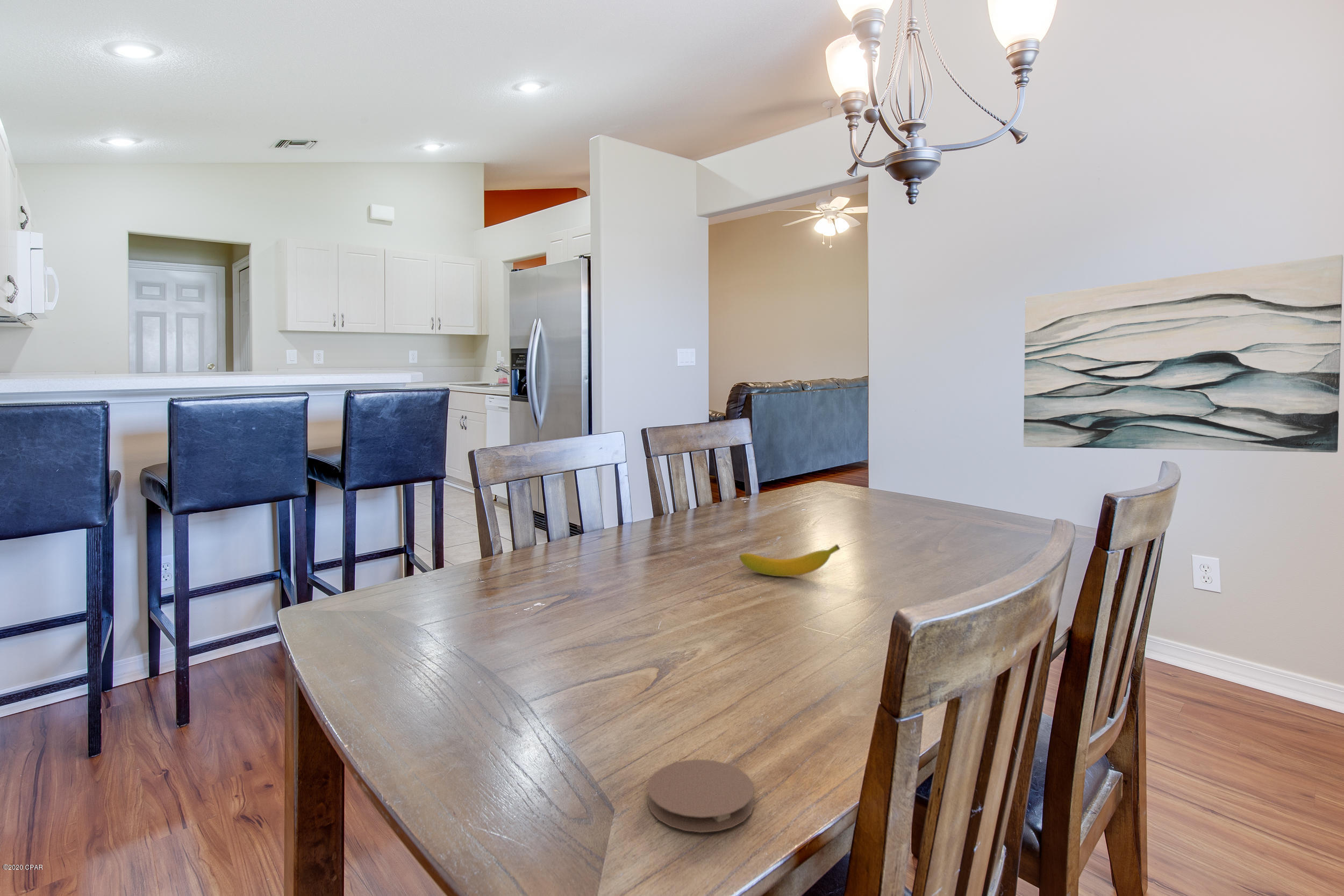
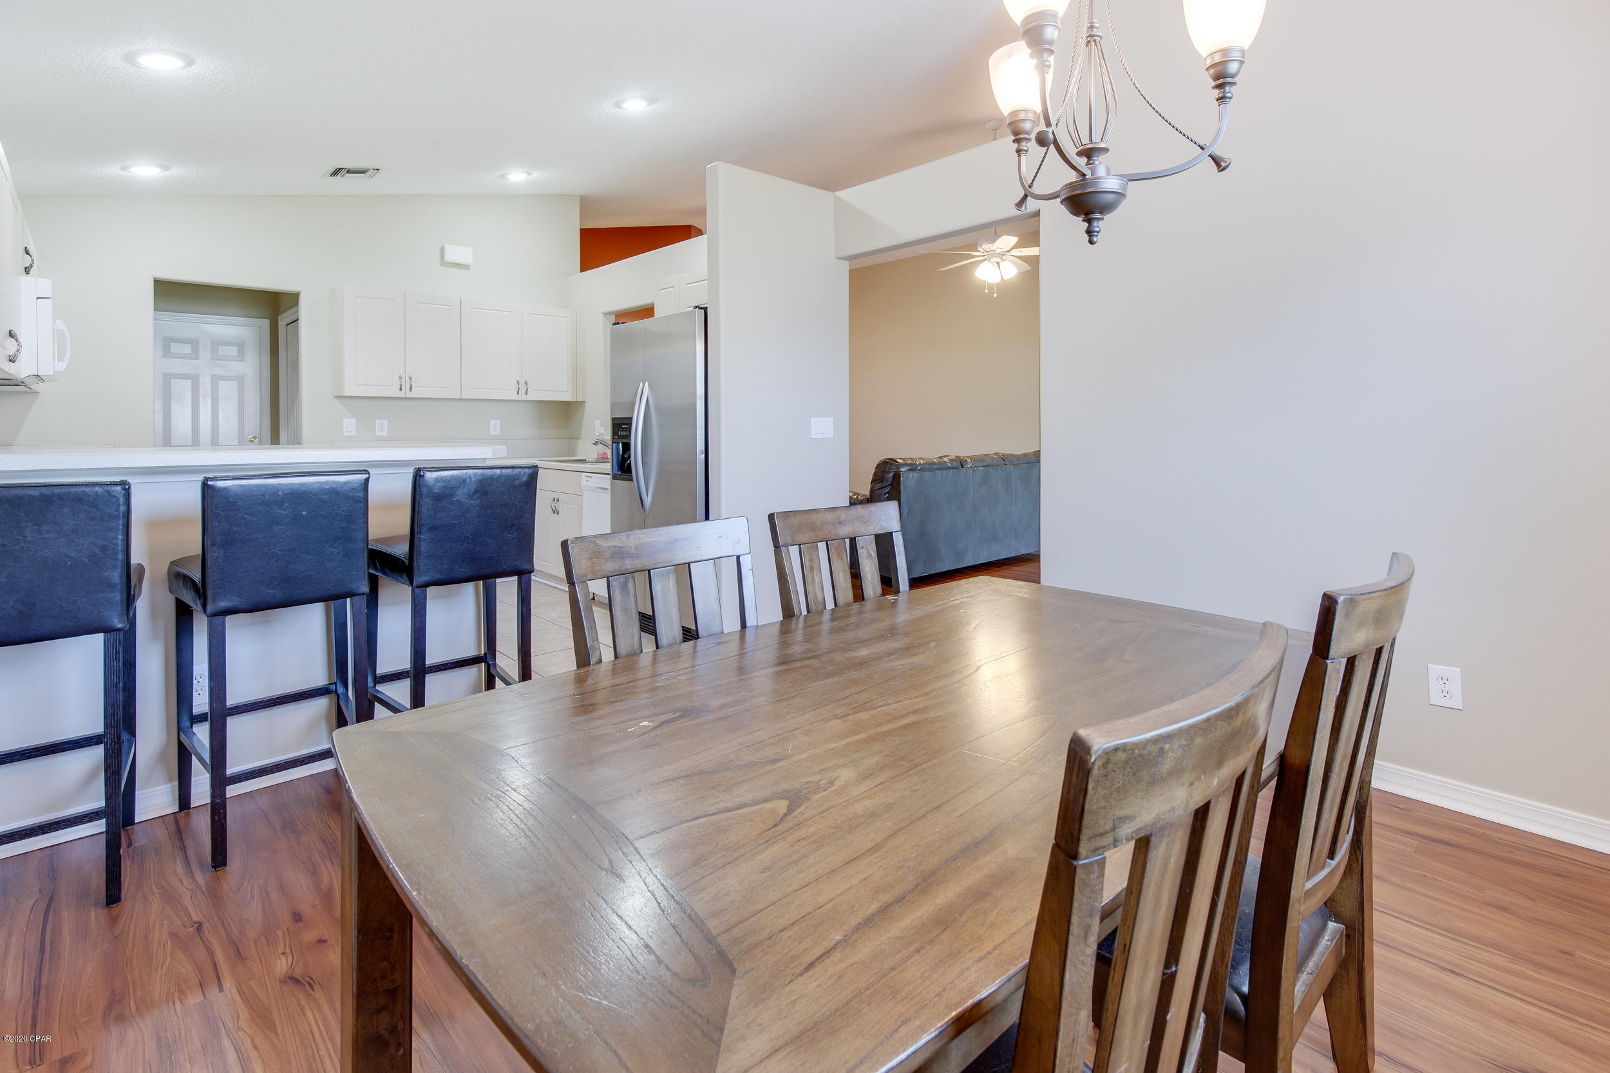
- wall art (1161, 364)
- coaster (700, 793)
- banana (788, 559)
